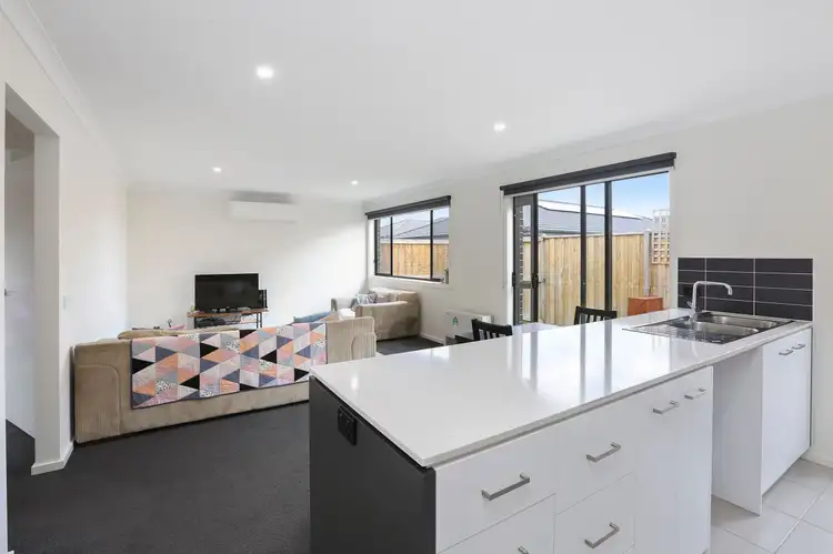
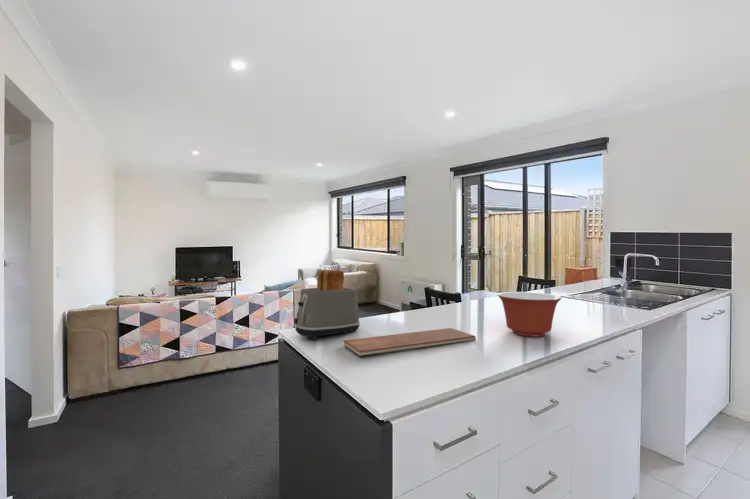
+ chopping board (411, 340)
+ toaster (328, 301)
+ mixing bowl (528, 314)
